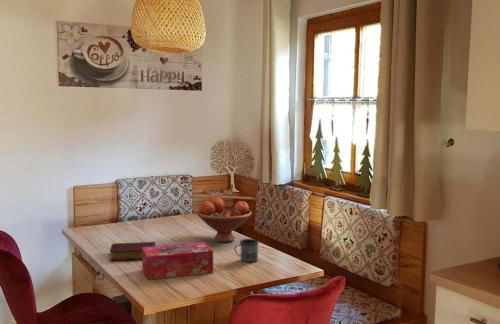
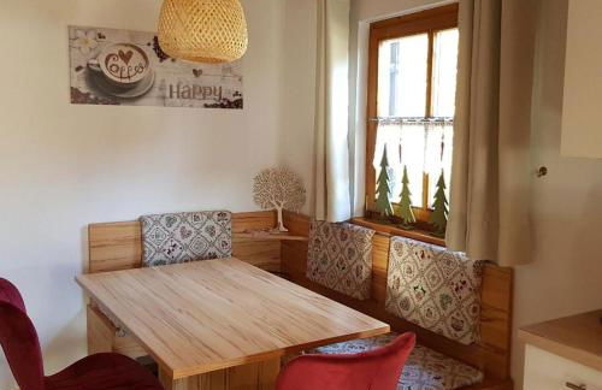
- tissue box (177, 259)
- book (133, 250)
- mug (246, 250)
- fruit bowl (224, 220)
